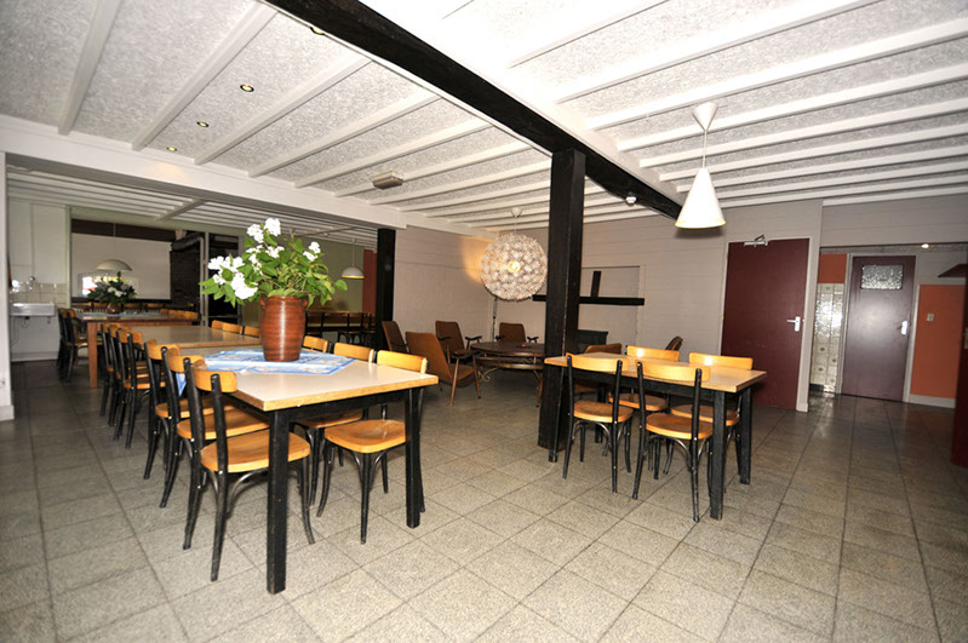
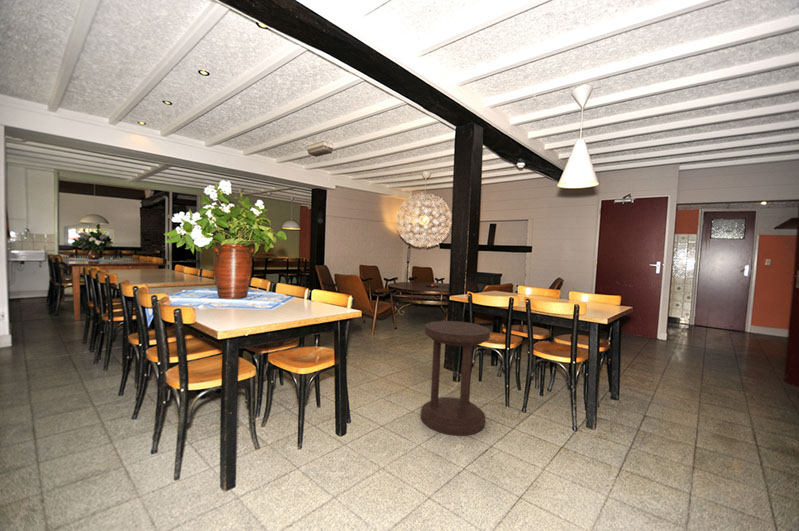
+ side table (461, 373)
